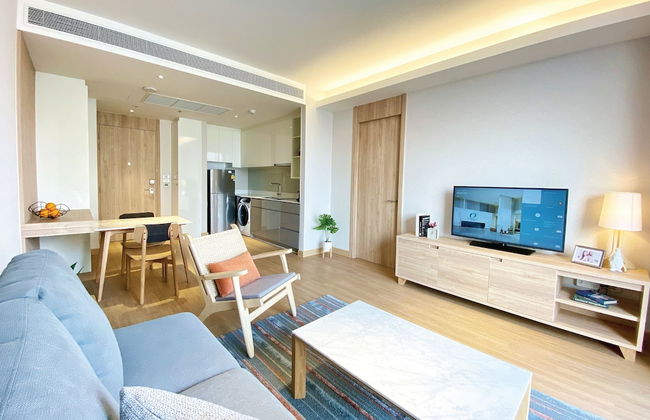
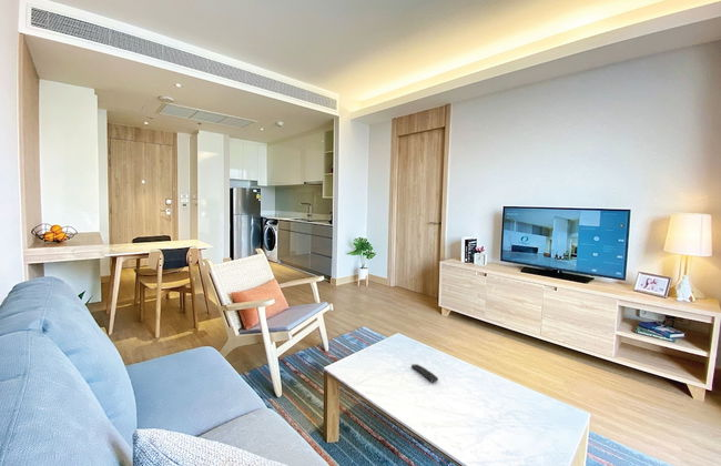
+ remote control (423, 372)
